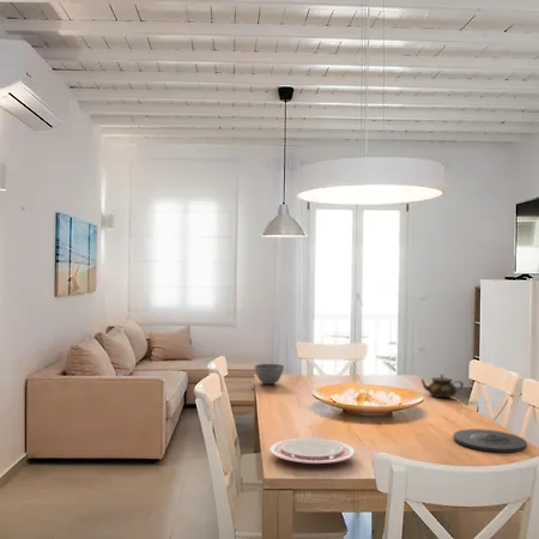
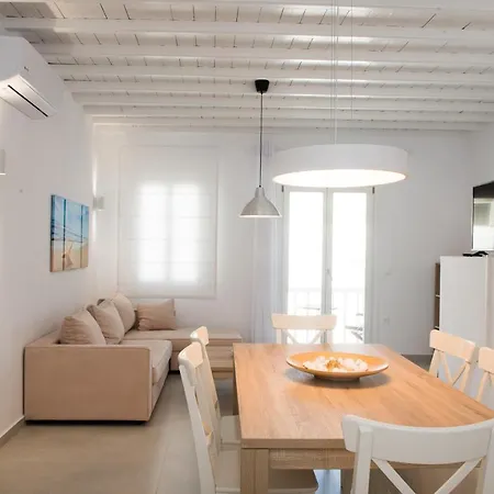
- plate (311, 452)
- plate (489, 437)
- bowl (268, 374)
- teapot (441, 384)
